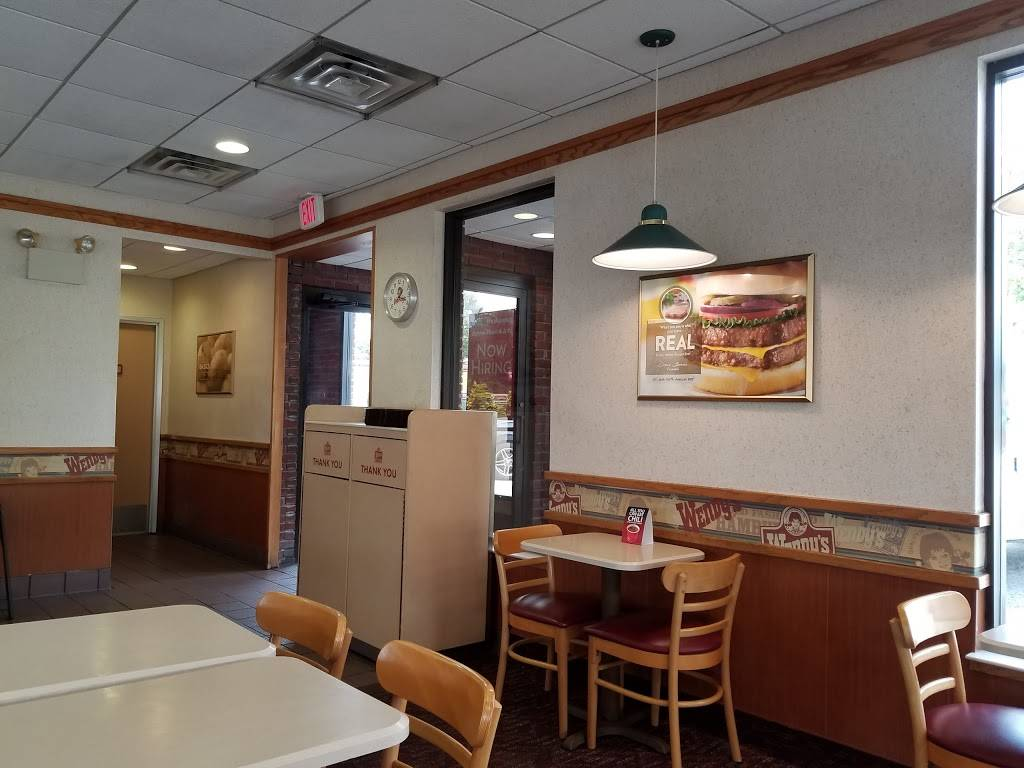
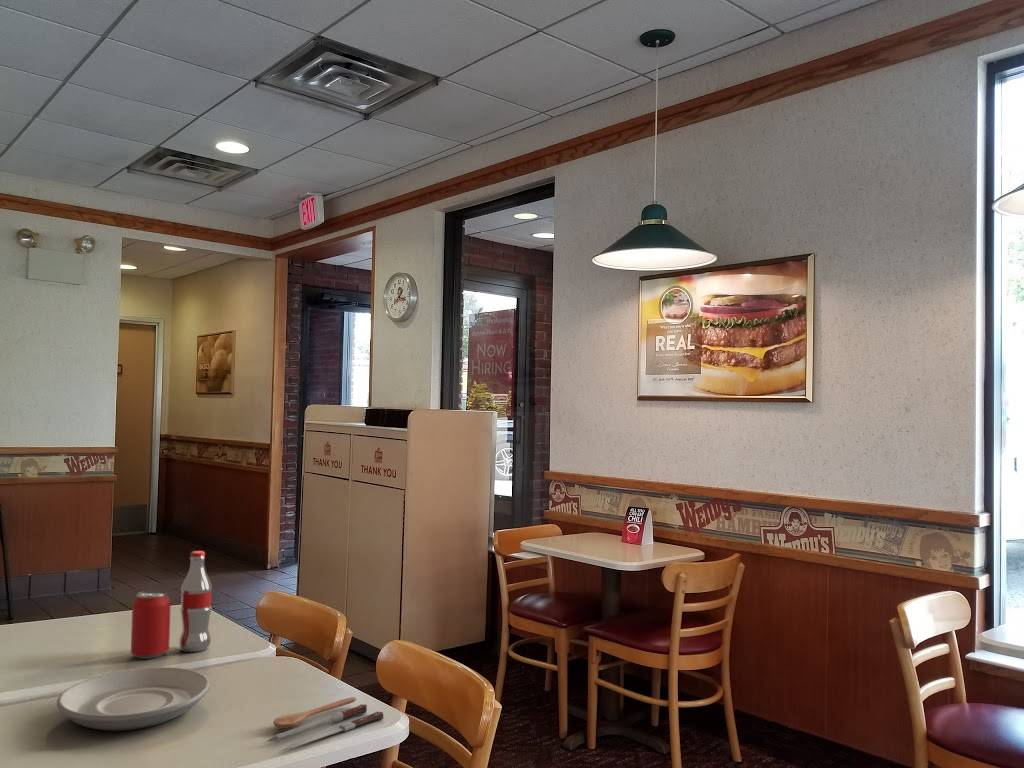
+ plate (135, 700)
+ pop (170, 602)
+ spoon (316, 722)
